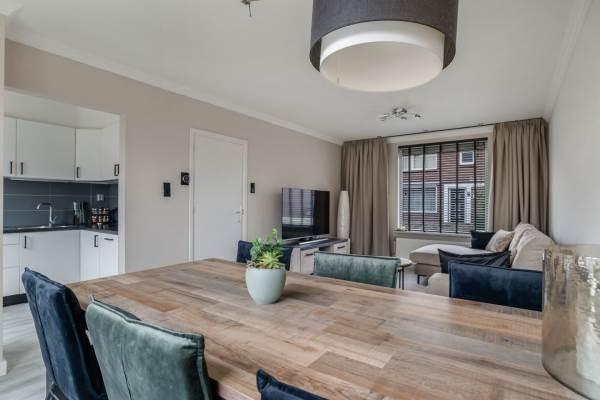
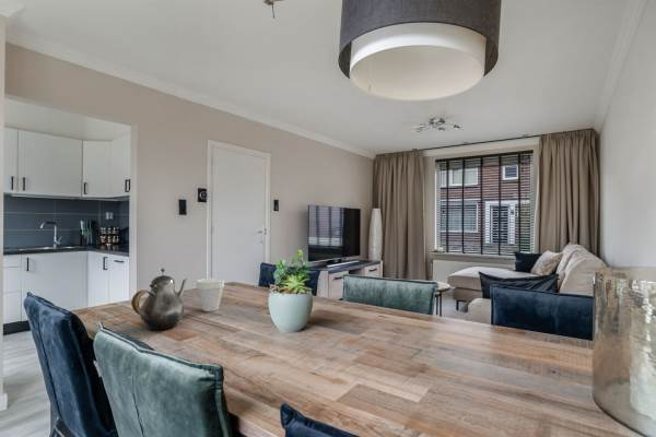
+ cup (210, 294)
+ teapot (162, 297)
